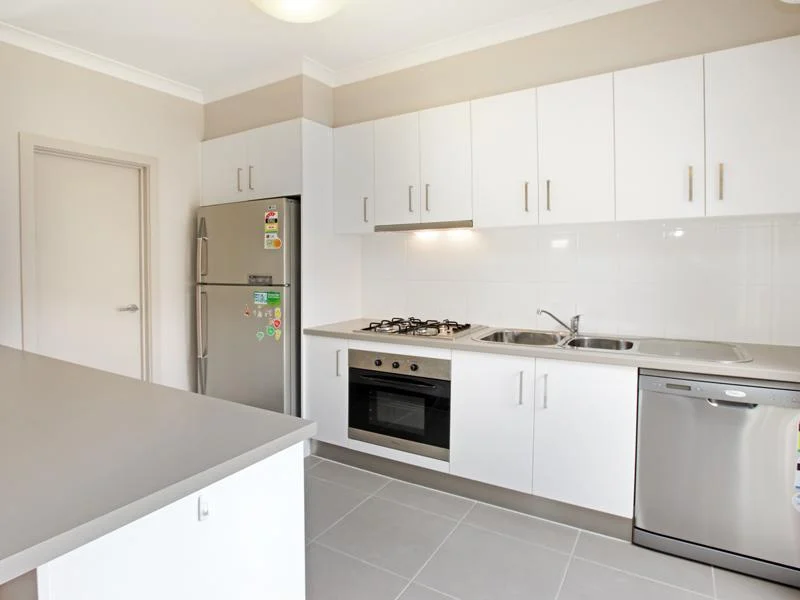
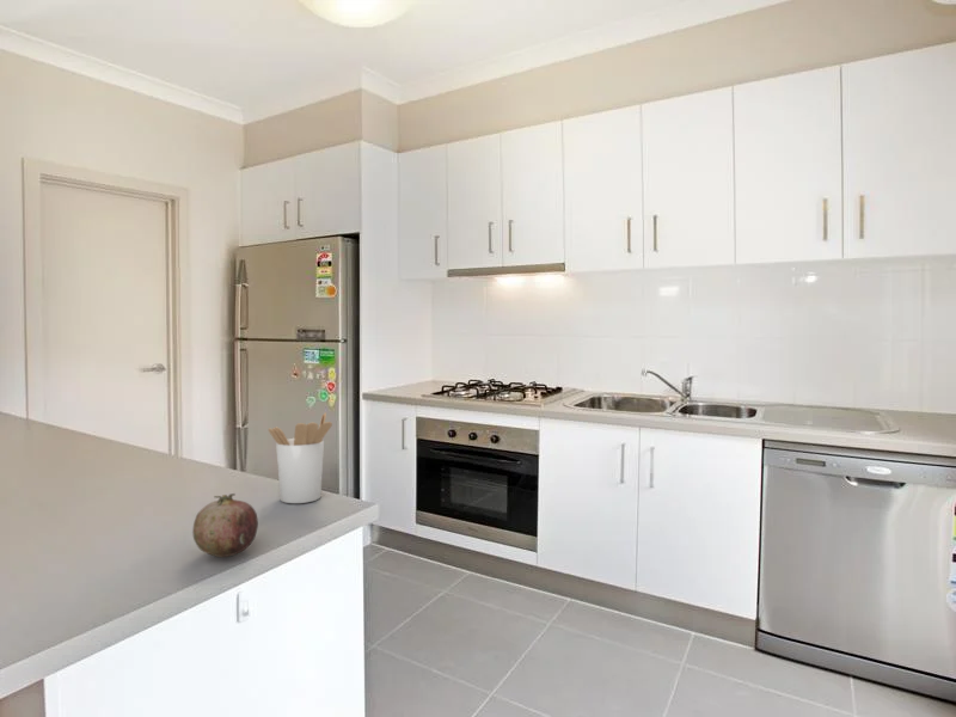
+ fruit (226, 523)
+ utensil holder (305, 458)
